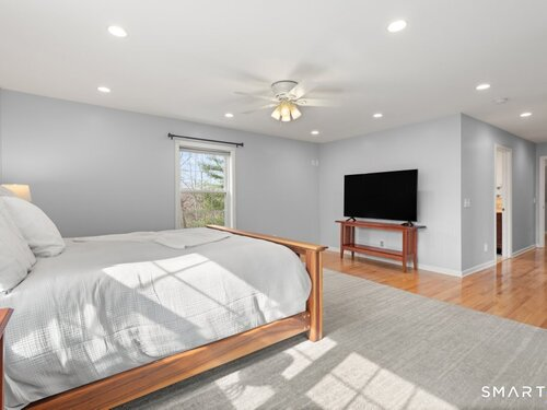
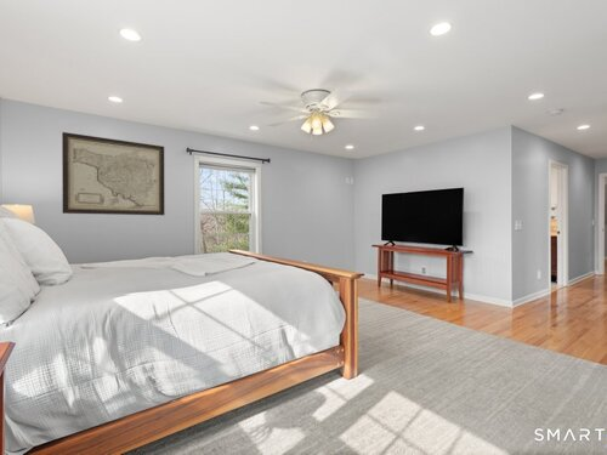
+ wall art (117, 177)
